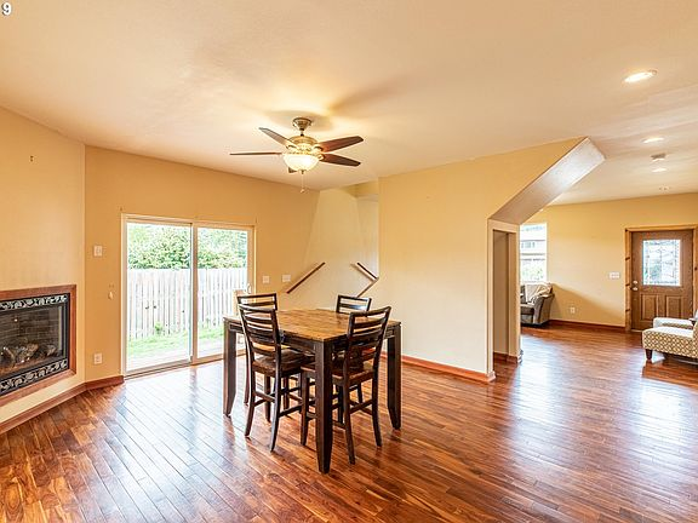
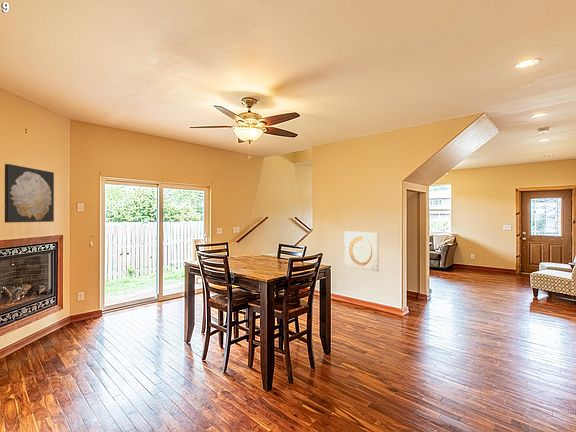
+ wall art (360, 250)
+ wall art (31, 195)
